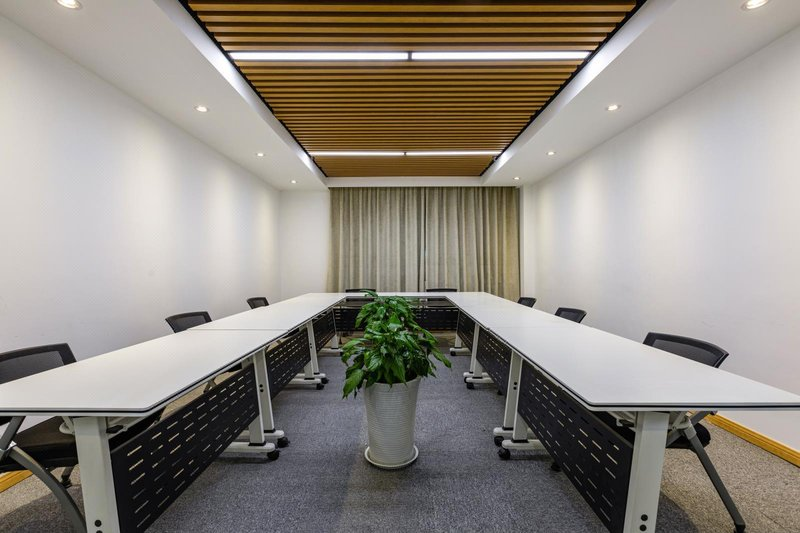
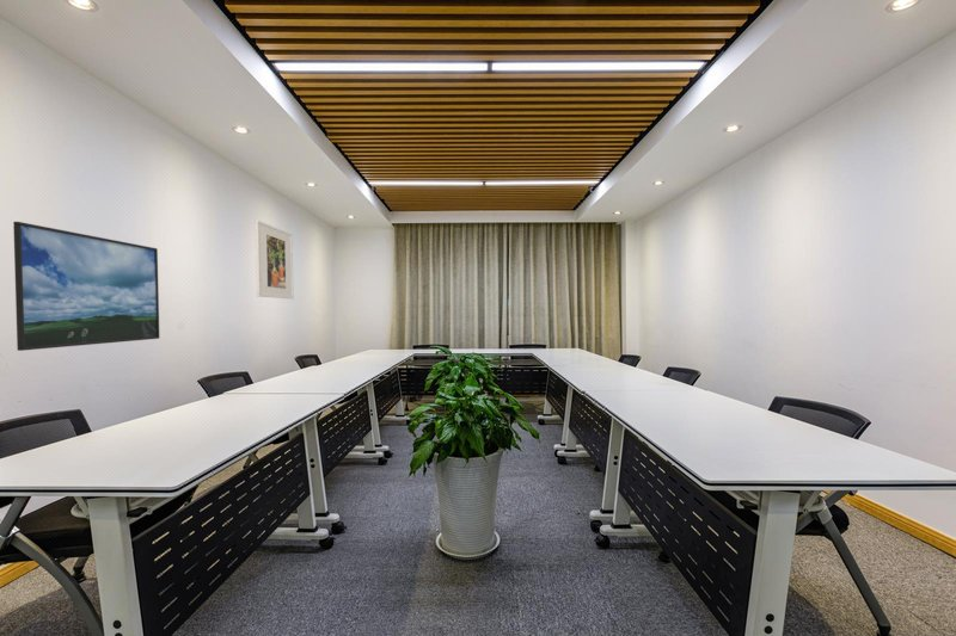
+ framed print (99, 290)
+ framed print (276, 263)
